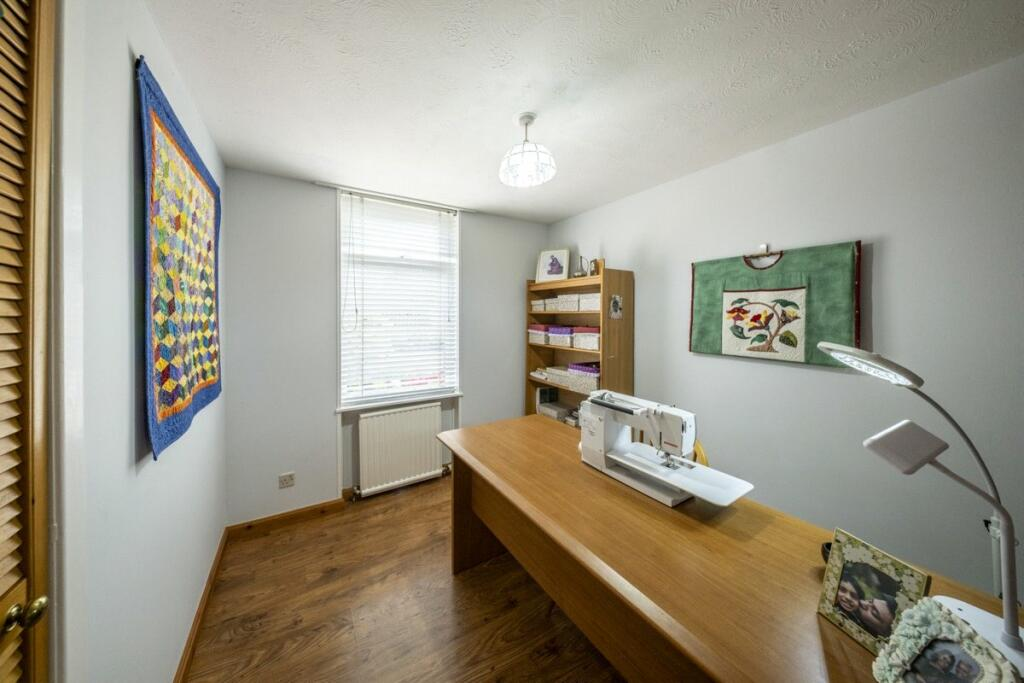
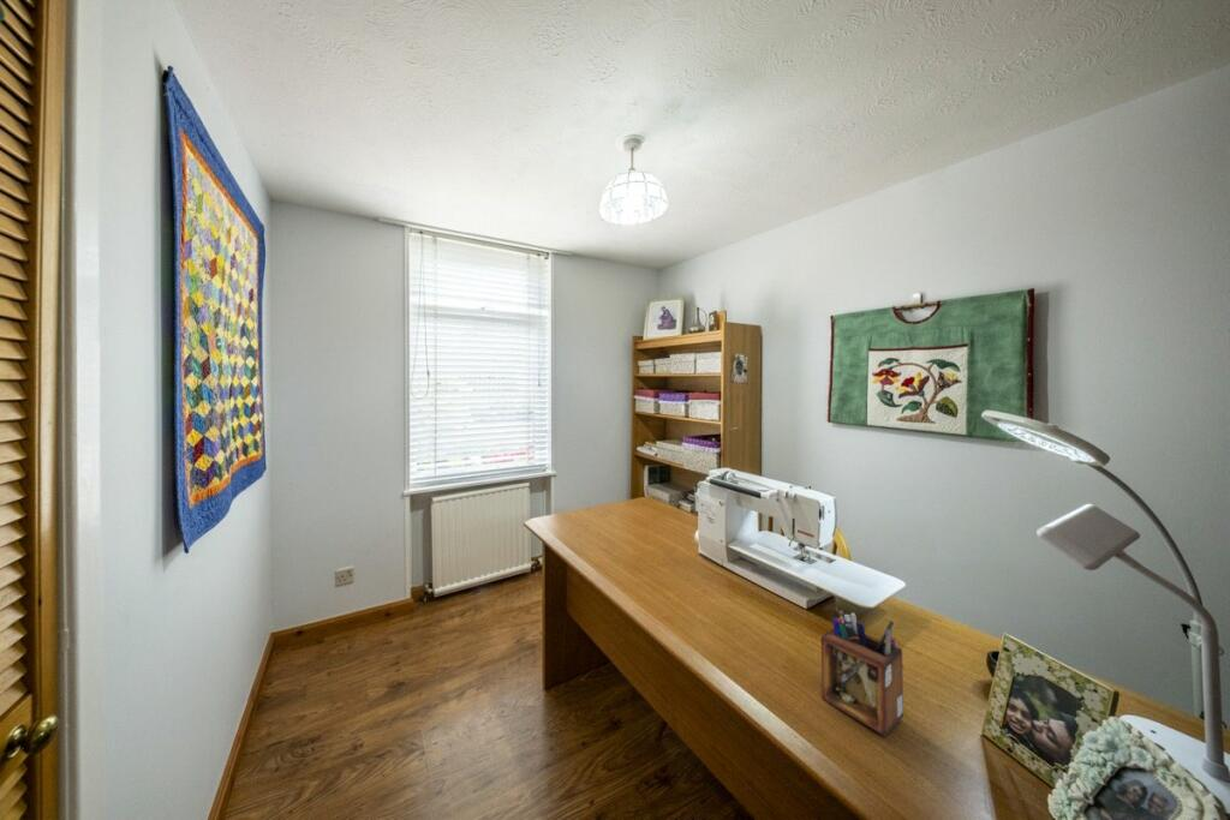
+ desk organizer (860, 662)
